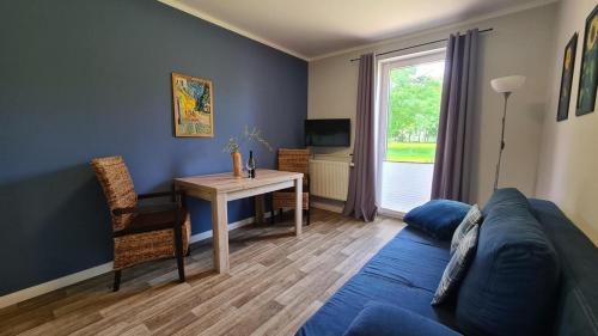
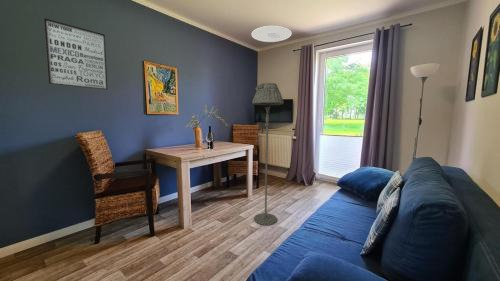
+ wall art (78, 57)
+ ceiling light (271, 32)
+ floor lamp (266, 153)
